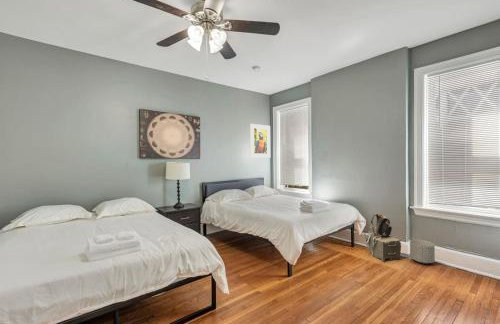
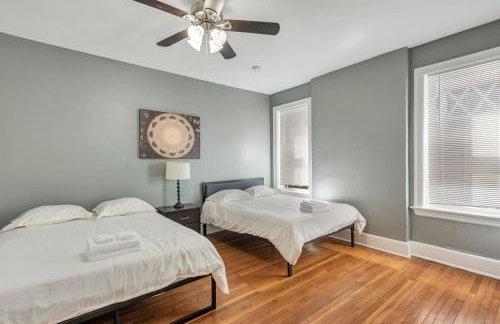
- backpack (381, 235)
- planter (422, 252)
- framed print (260, 141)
